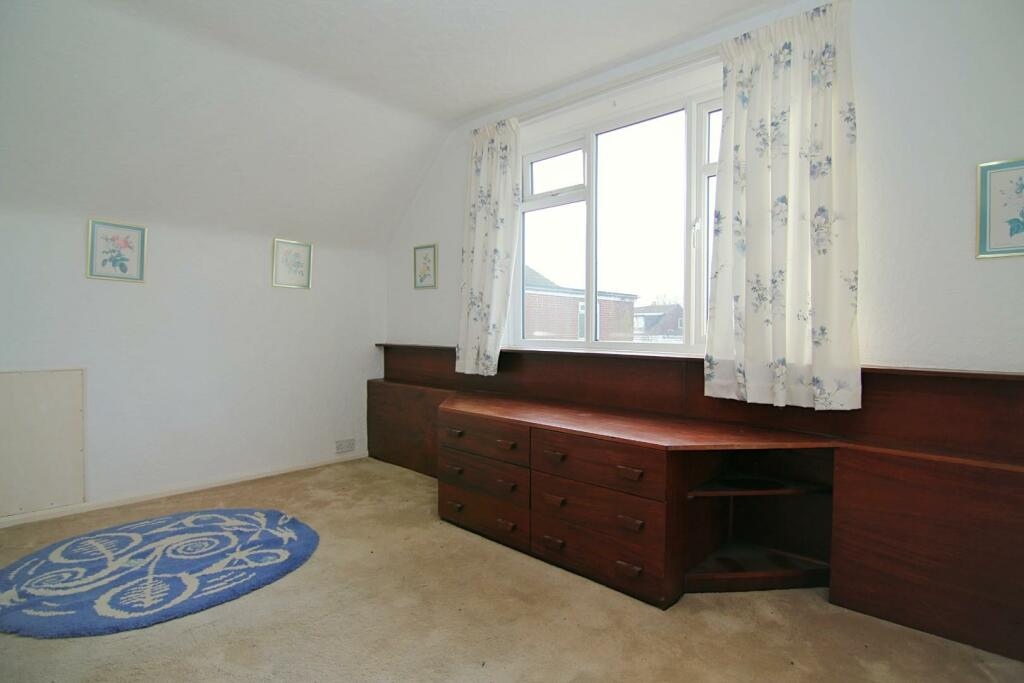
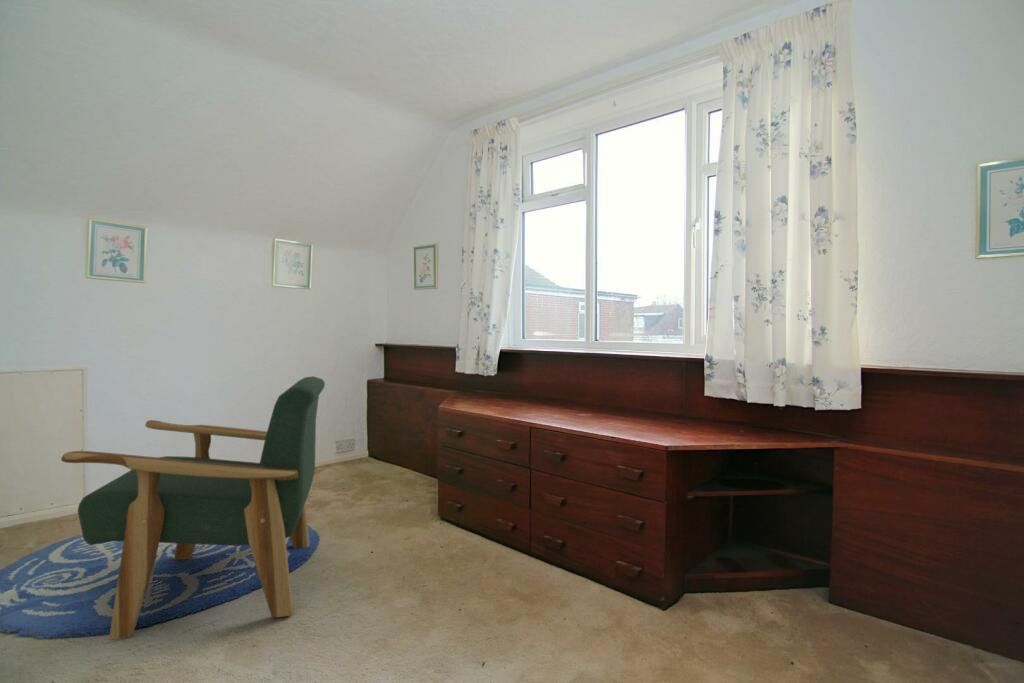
+ armchair (220, 482)
